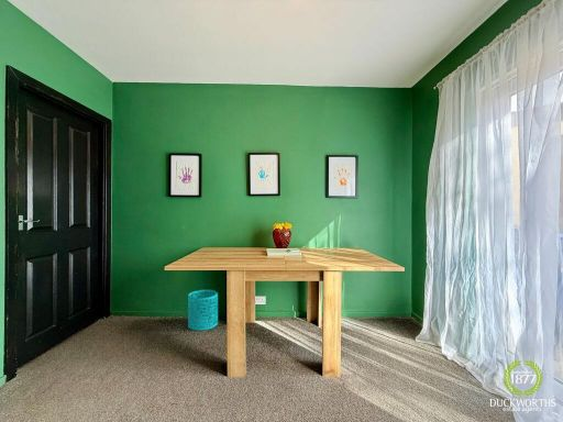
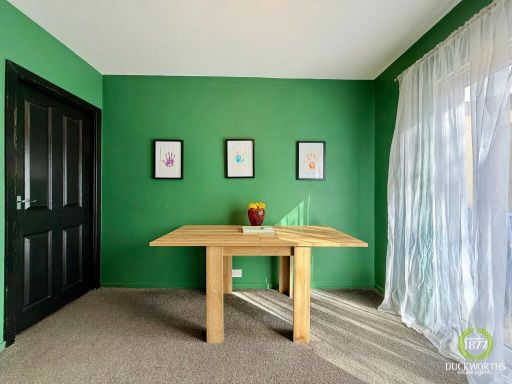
- wastebasket (202, 309)
